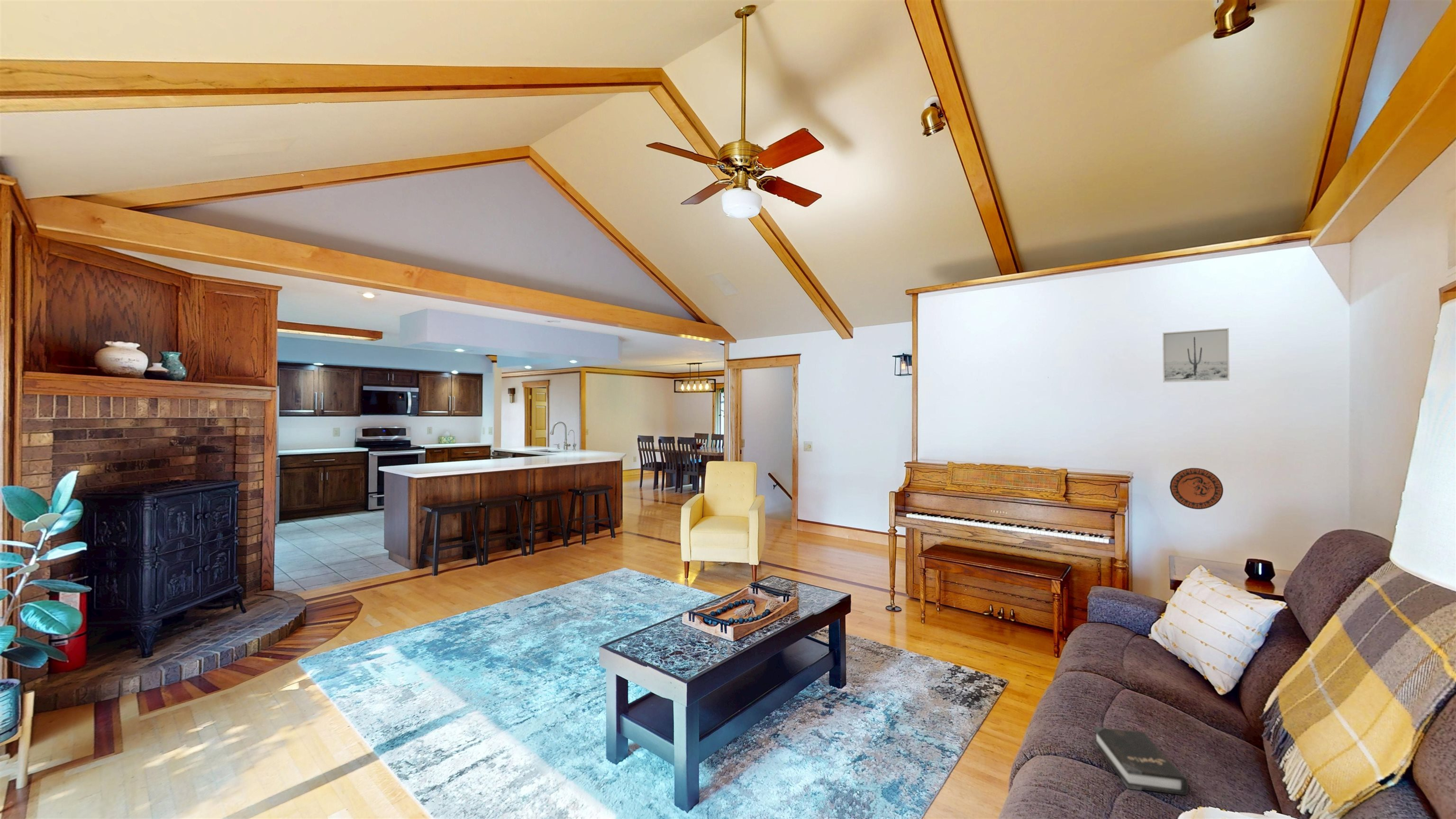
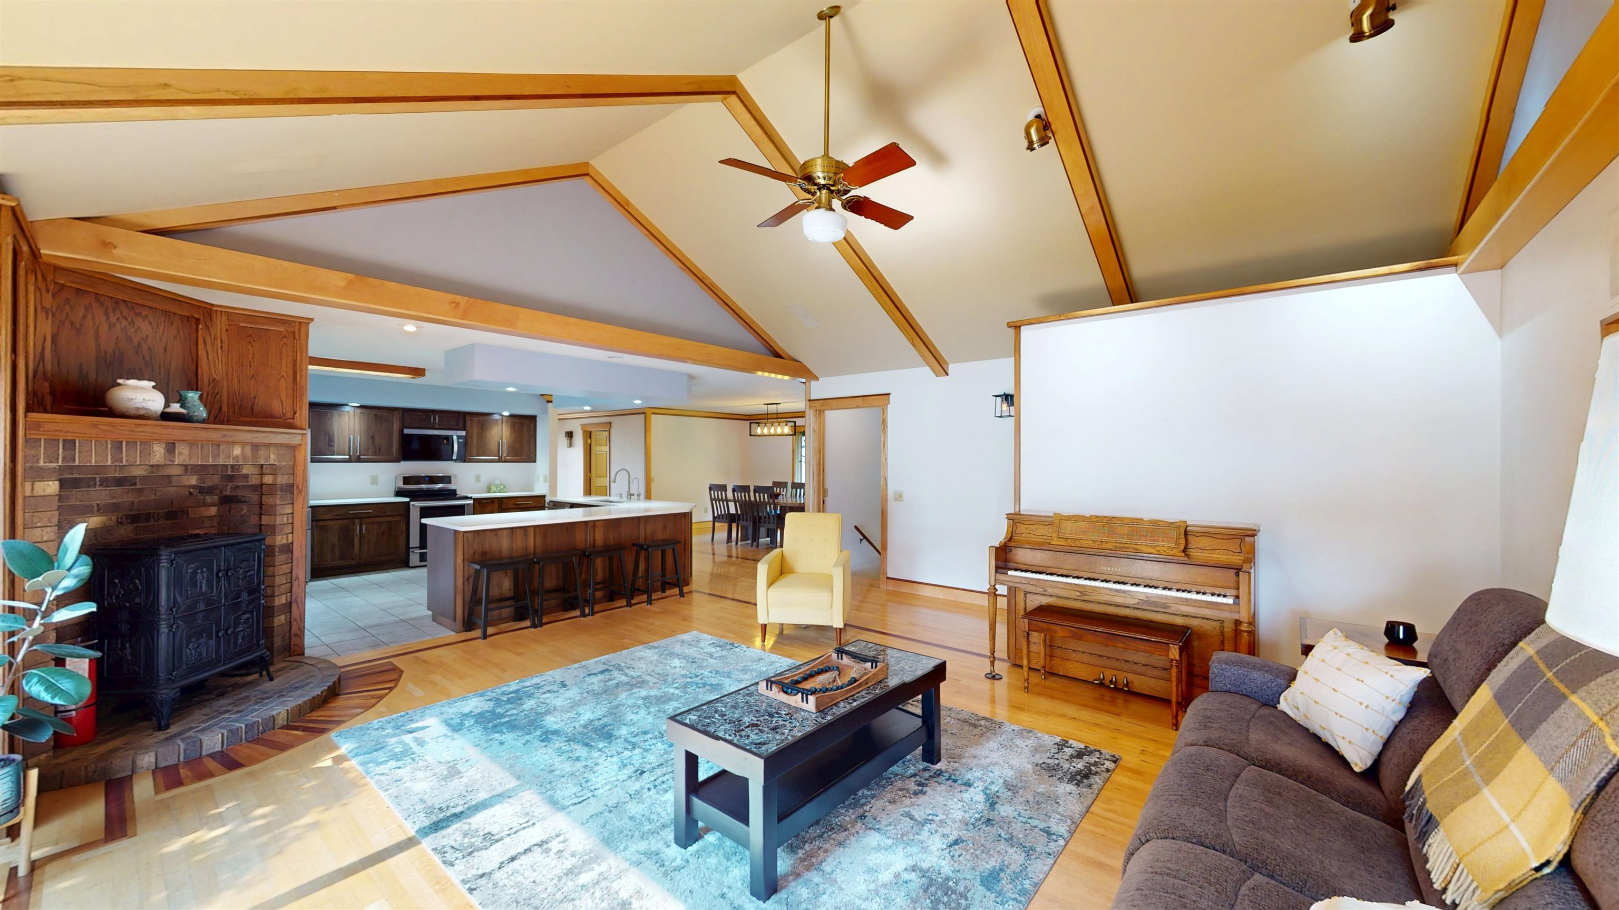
- hardback book (1137, 758)
- decorative plate (1196, 488)
- wall art (1195, 356)
